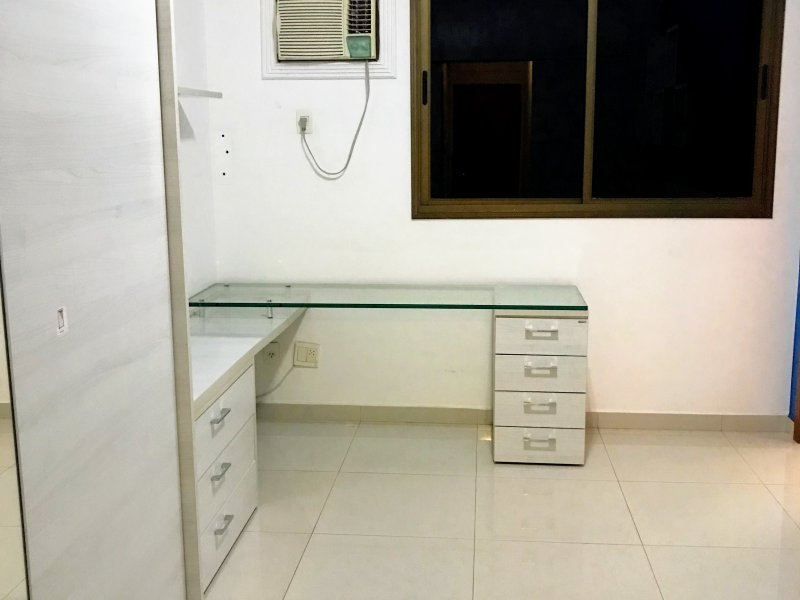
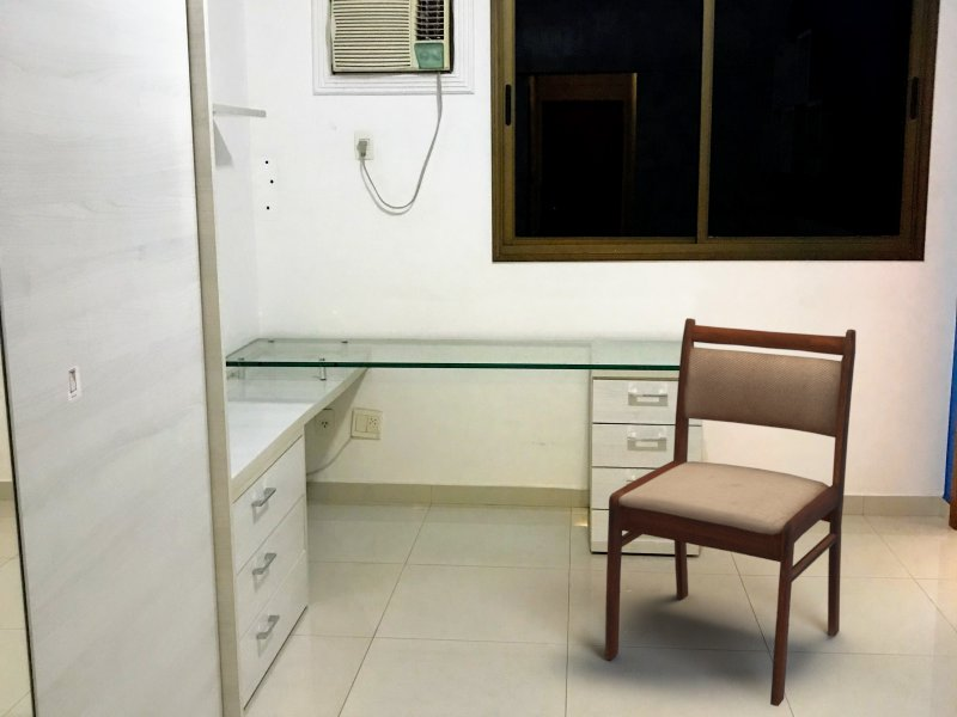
+ dining chair (731, 492)
